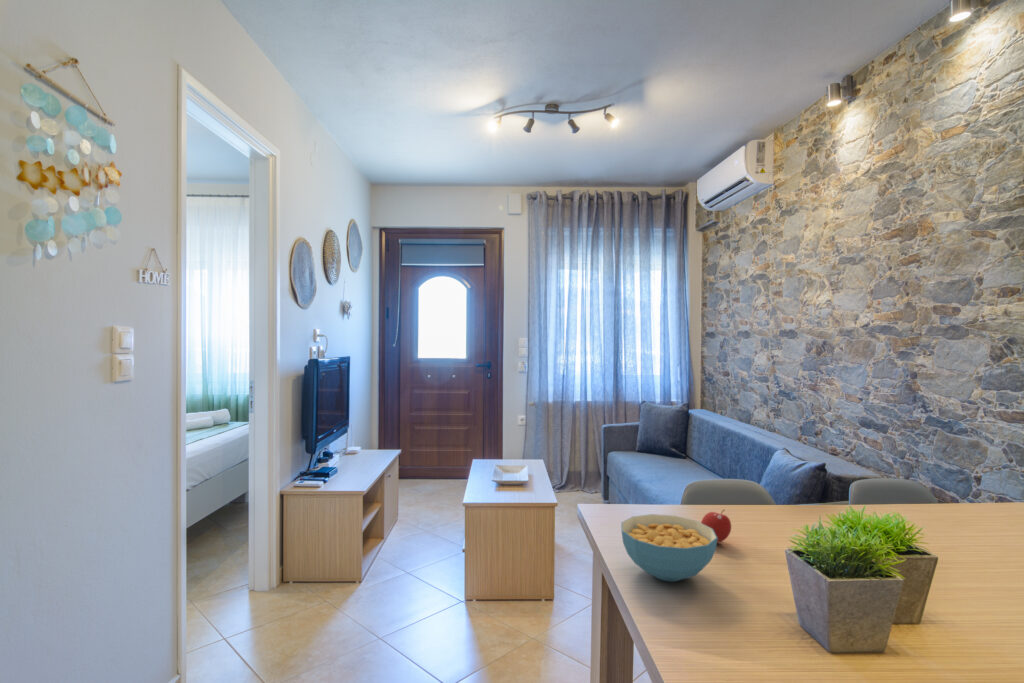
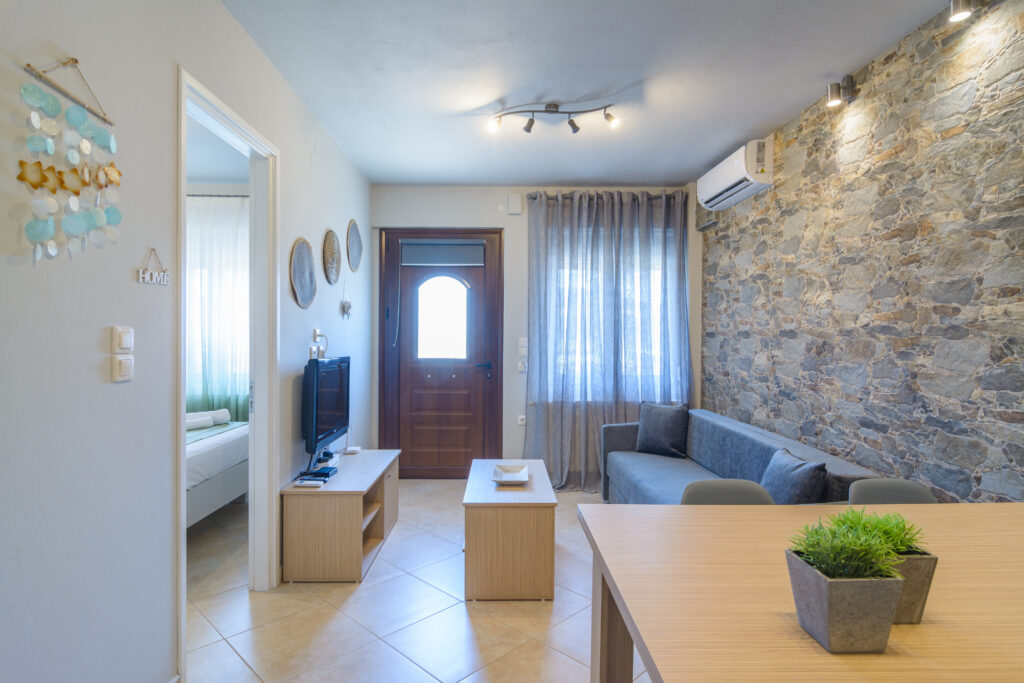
- fruit (715, 525)
- cereal bowl (667, 552)
